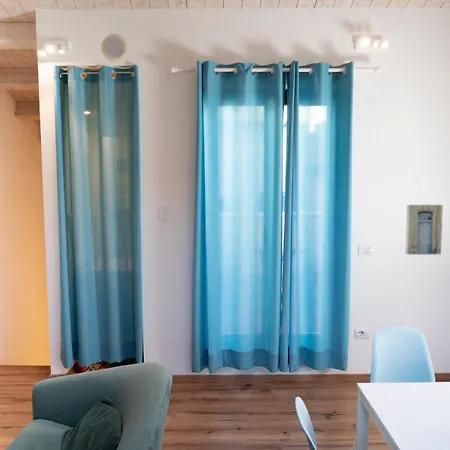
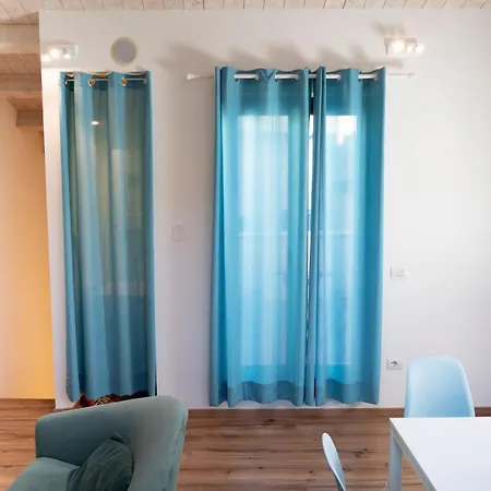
- wall art (423, 229)
